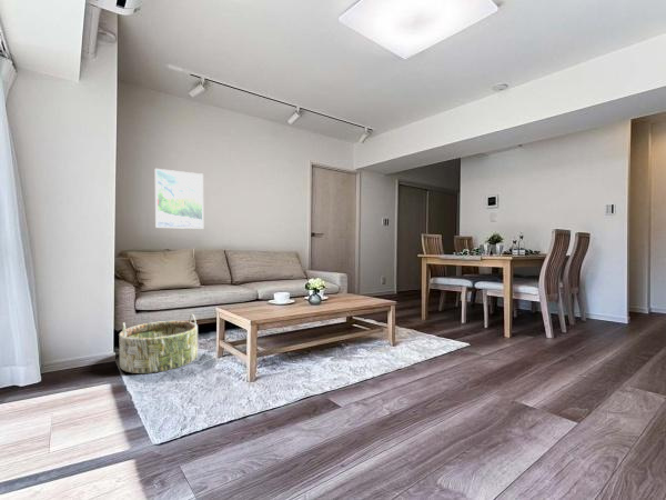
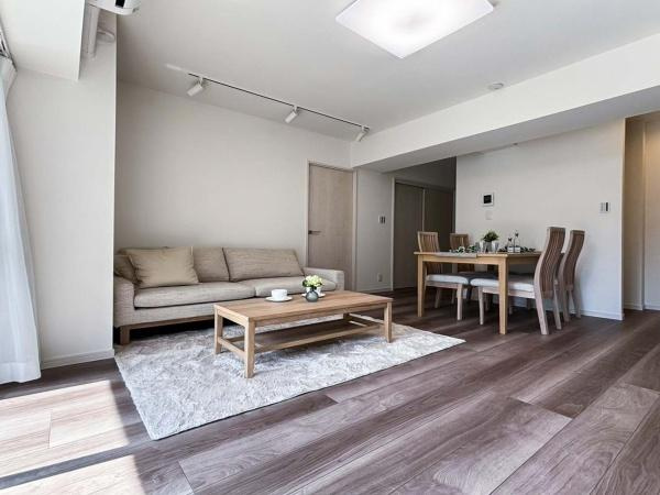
- basket (160, 339)
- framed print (180, 199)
